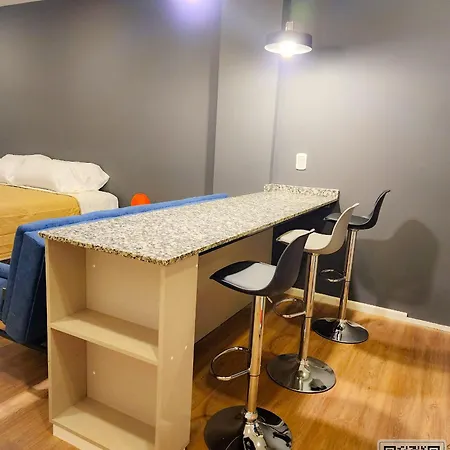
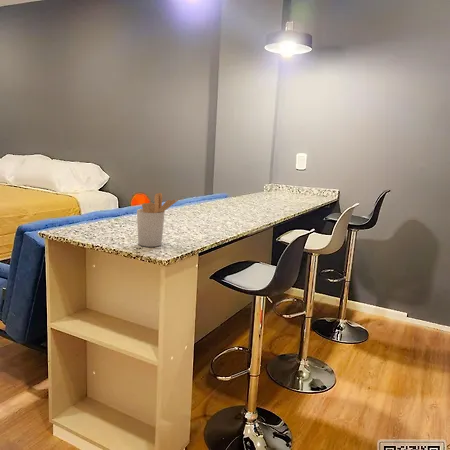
+ utensil holder (157, 220)
